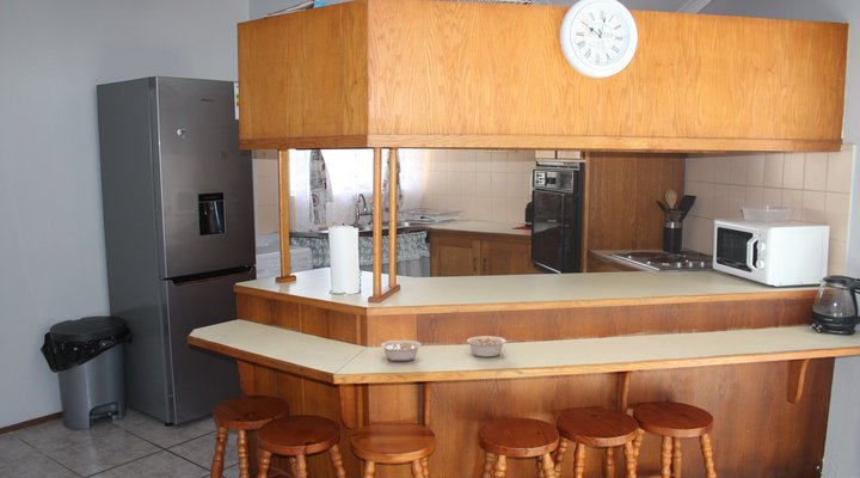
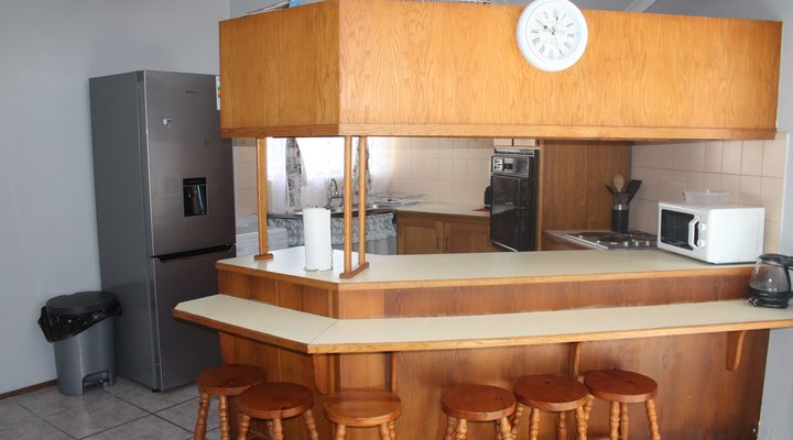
- legume (399, 350)
- legume (487, 345)
